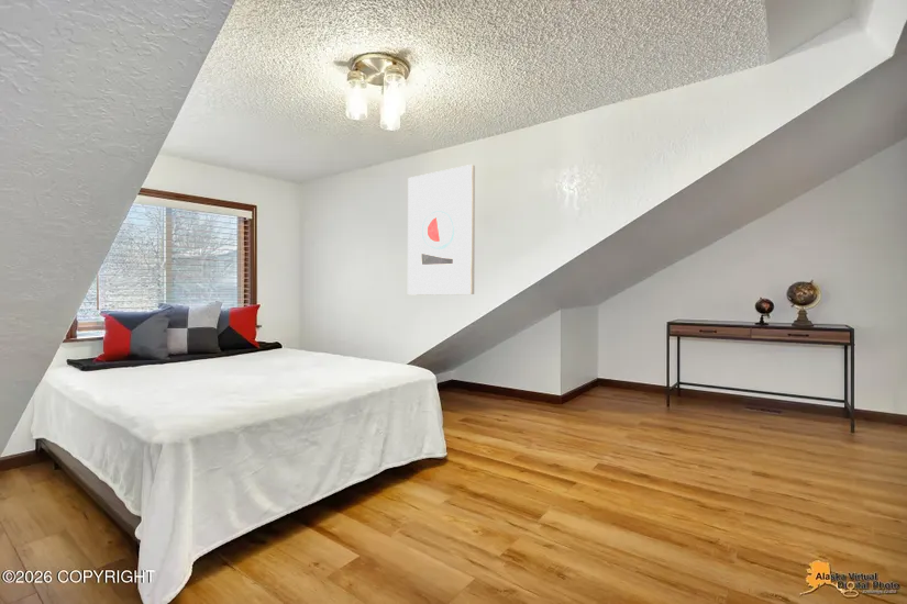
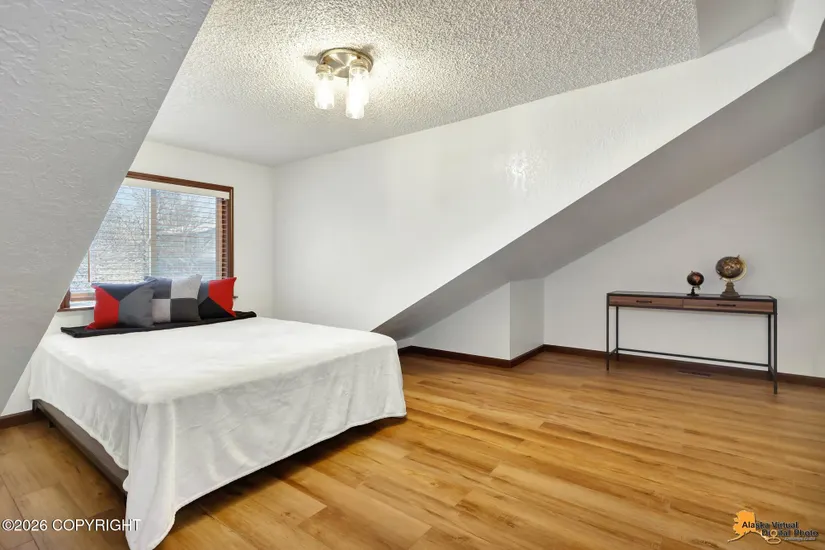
- wall art (439, 233)
